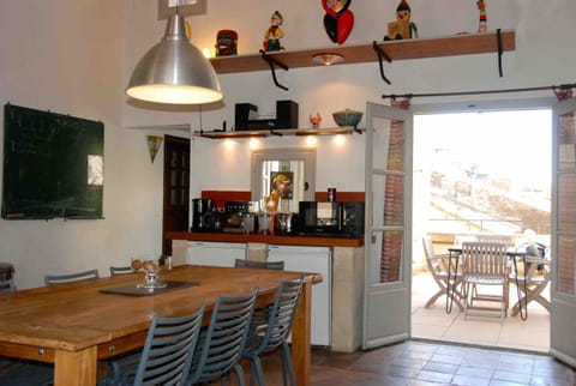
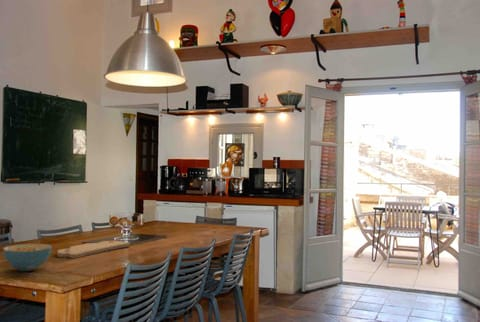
+ cereal bowl (27, 258)
+ cutting board (91, 248)
